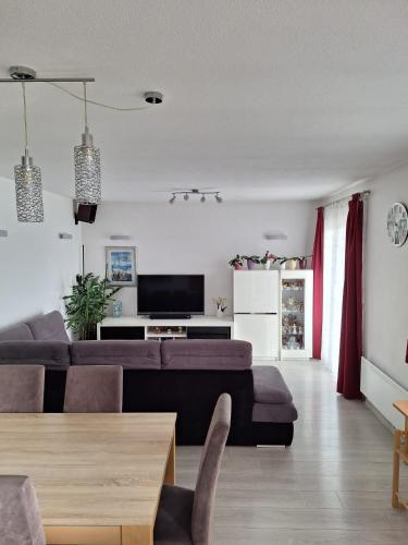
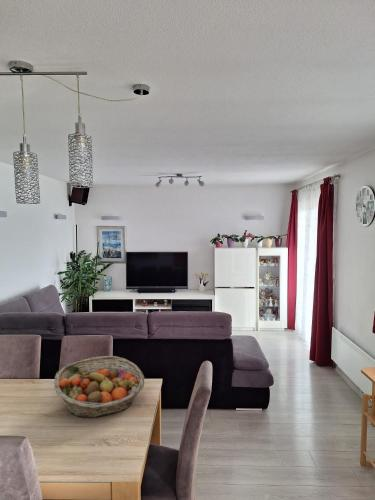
+ fruit basket (100, 385)
